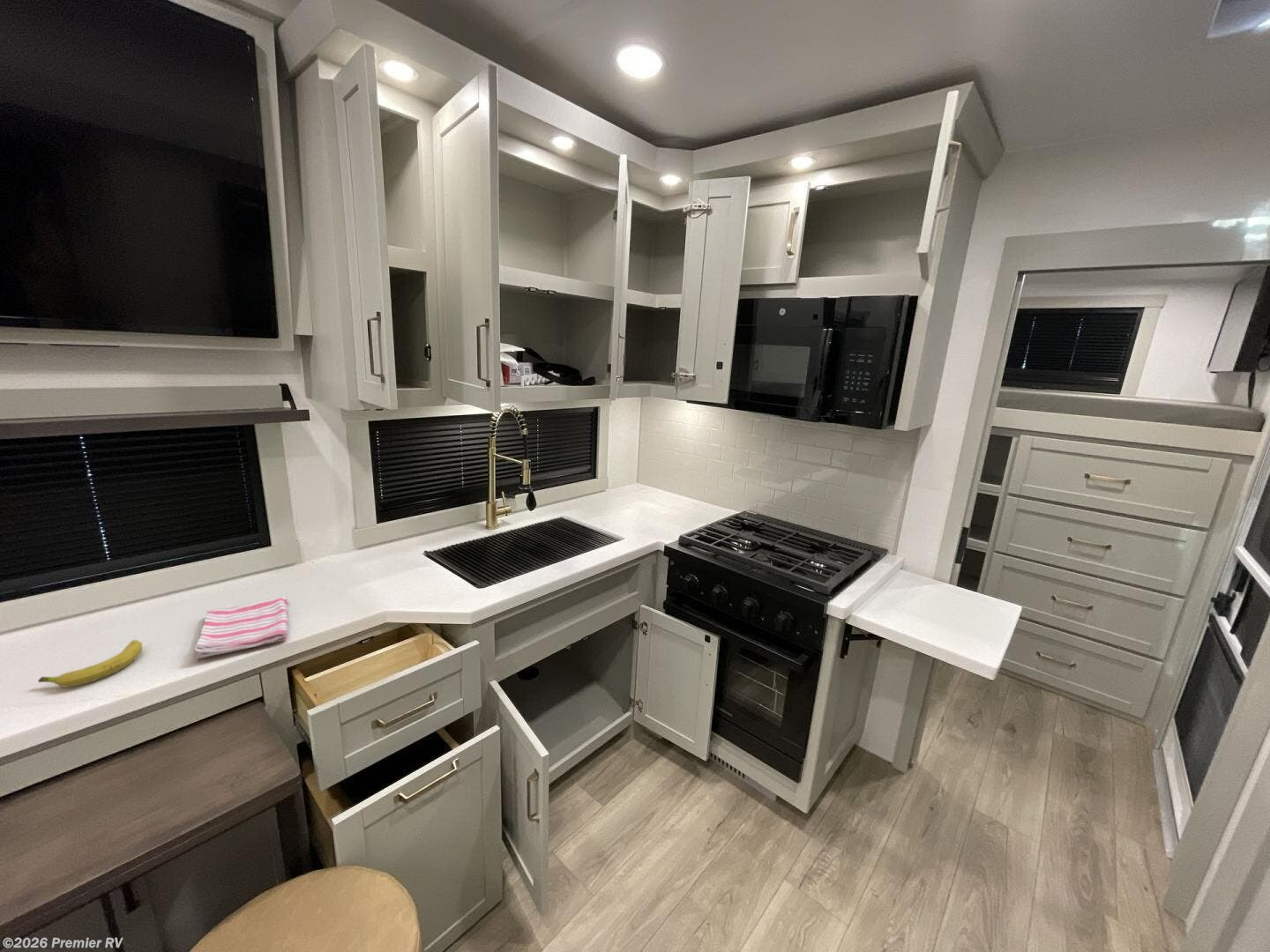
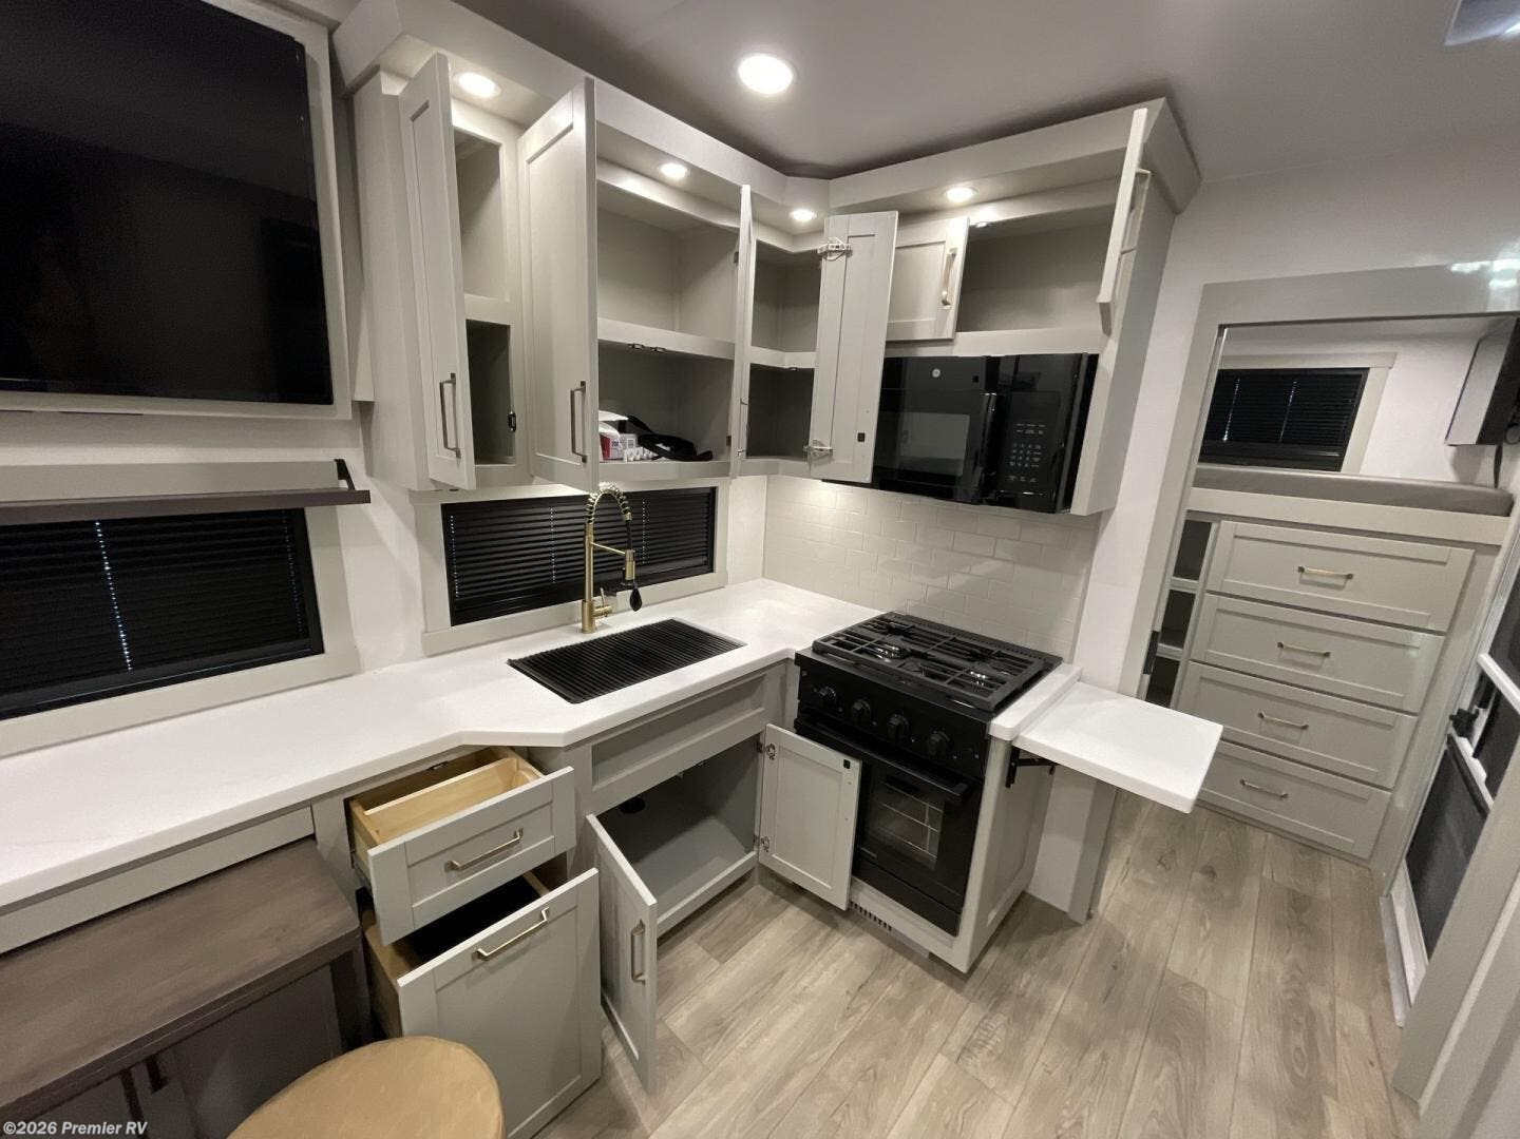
- dish towel (245, 622)
- fruit (92, 666)
